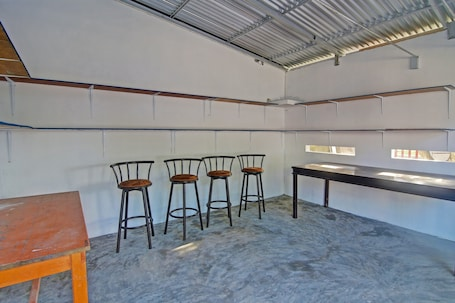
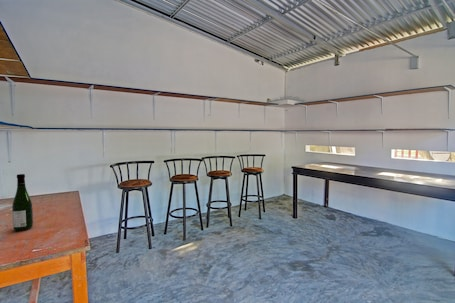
+ beer bottle (22, 201)
